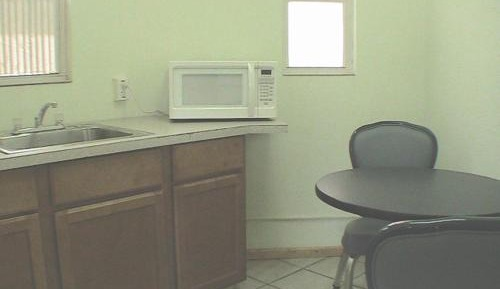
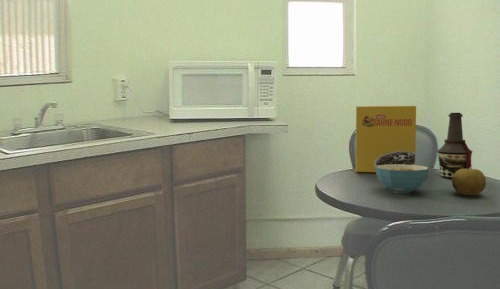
+ cereal bowl (401, 179)
+ fruit (468, 181)
+ bottle (456, 145)
+ cereal box (384, 138)
